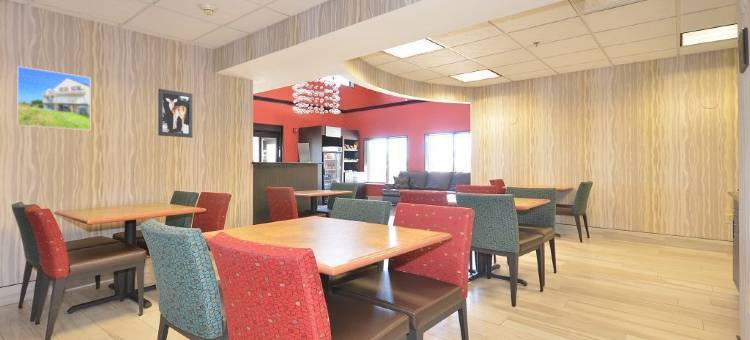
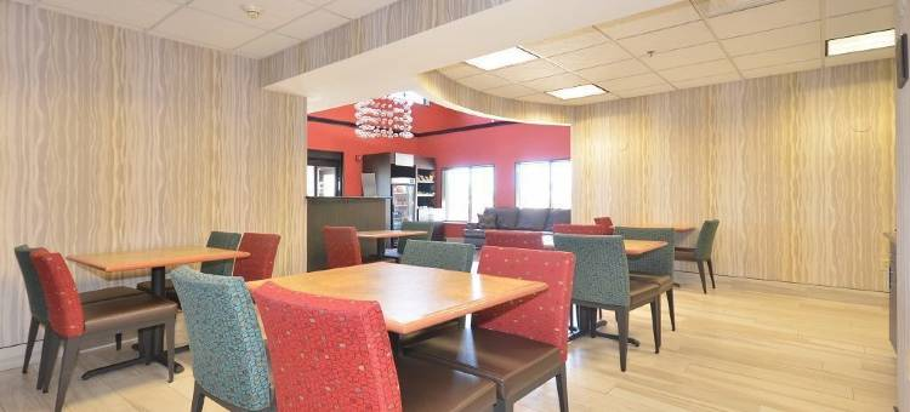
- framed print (55, 100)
- wall art (176, 113)
